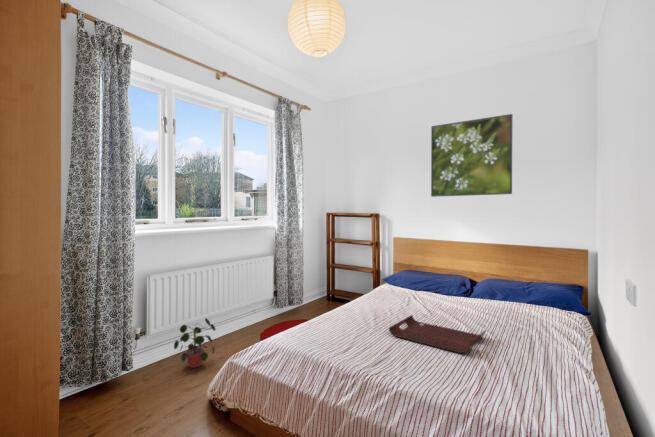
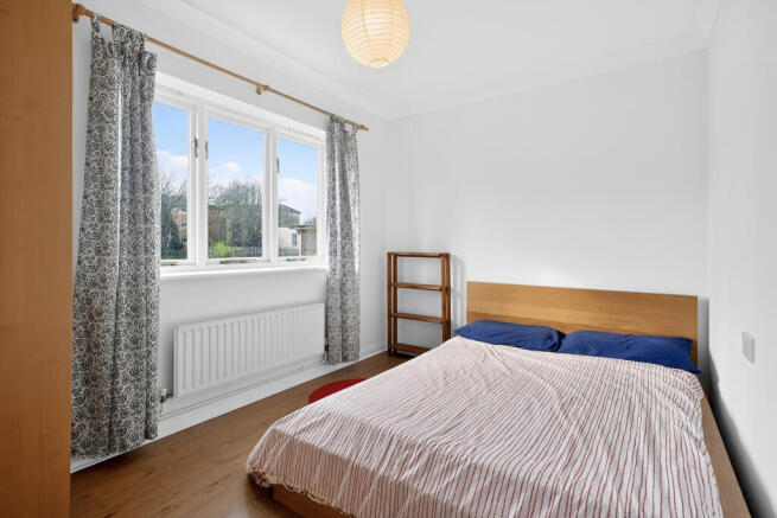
- potted plant (198, 340)
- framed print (469, 158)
- serving tray (436, 332)
